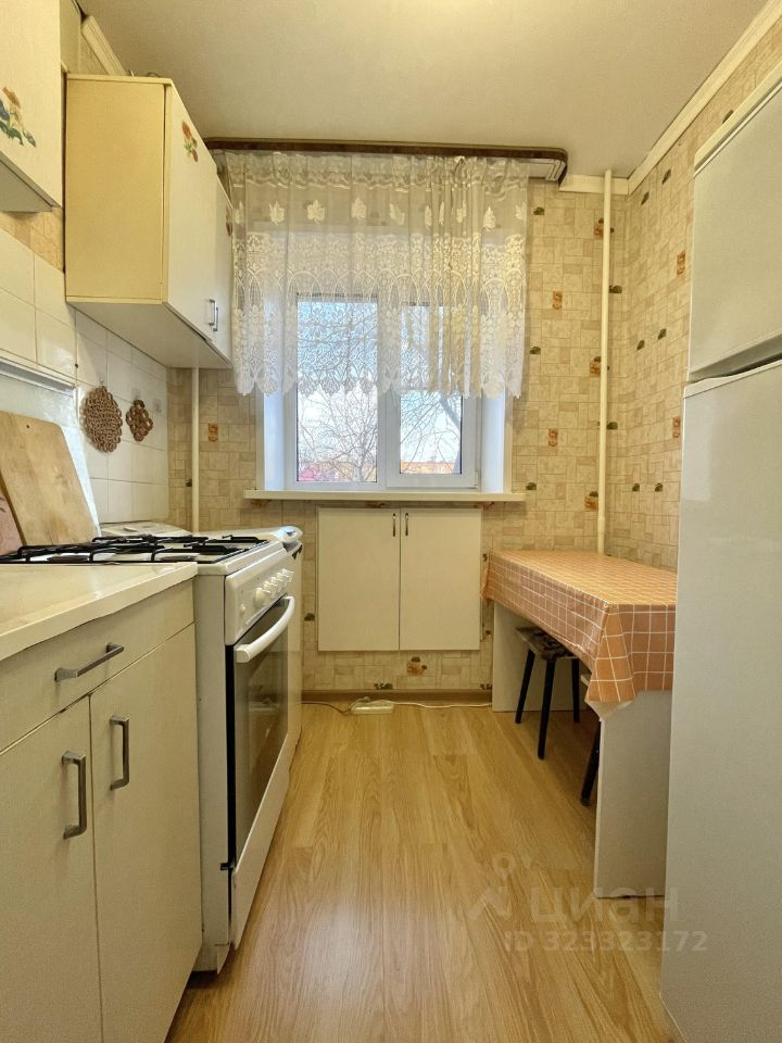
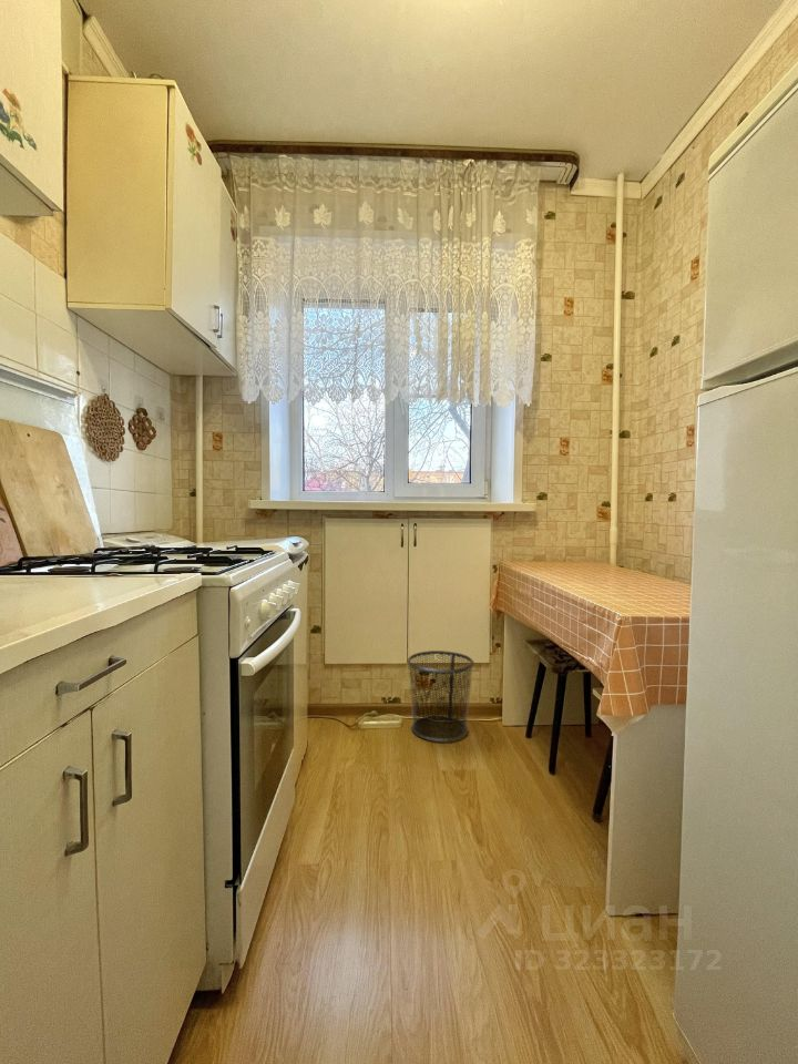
+ waste bin (440, 695)
